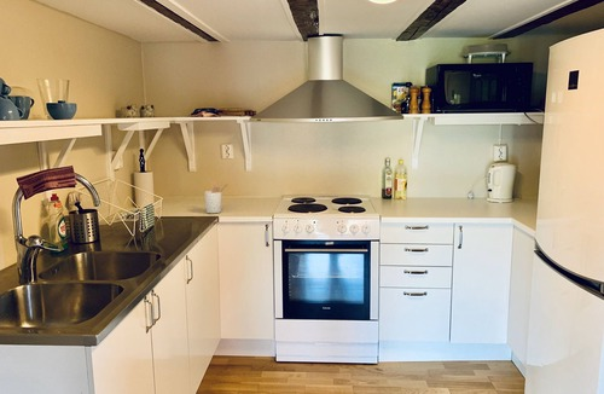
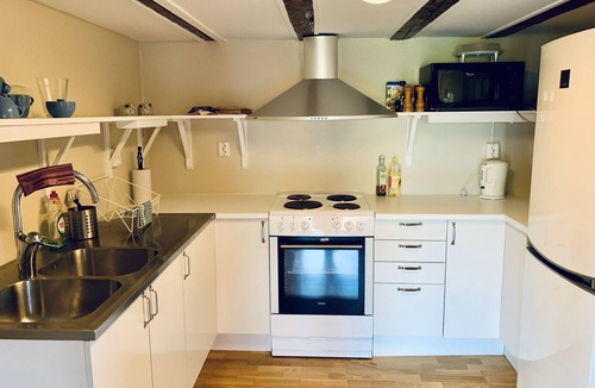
- utensil holder (217, 196)
